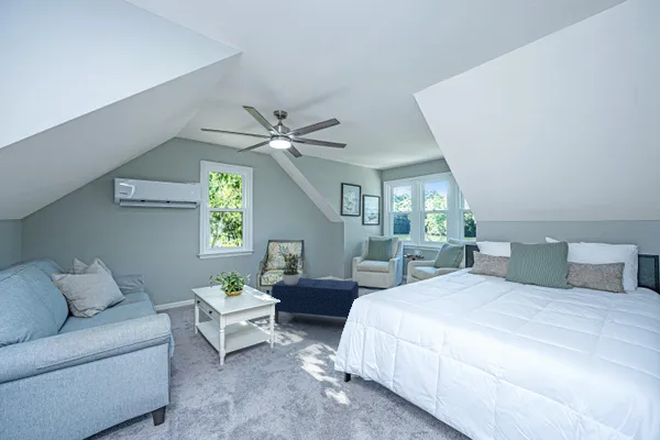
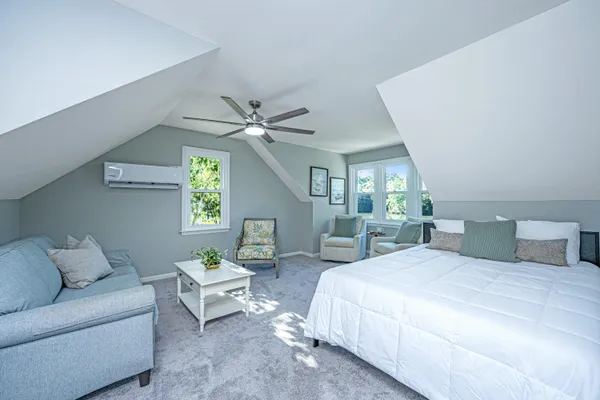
- potted plant (292, 267)
- bench (316, 301)
